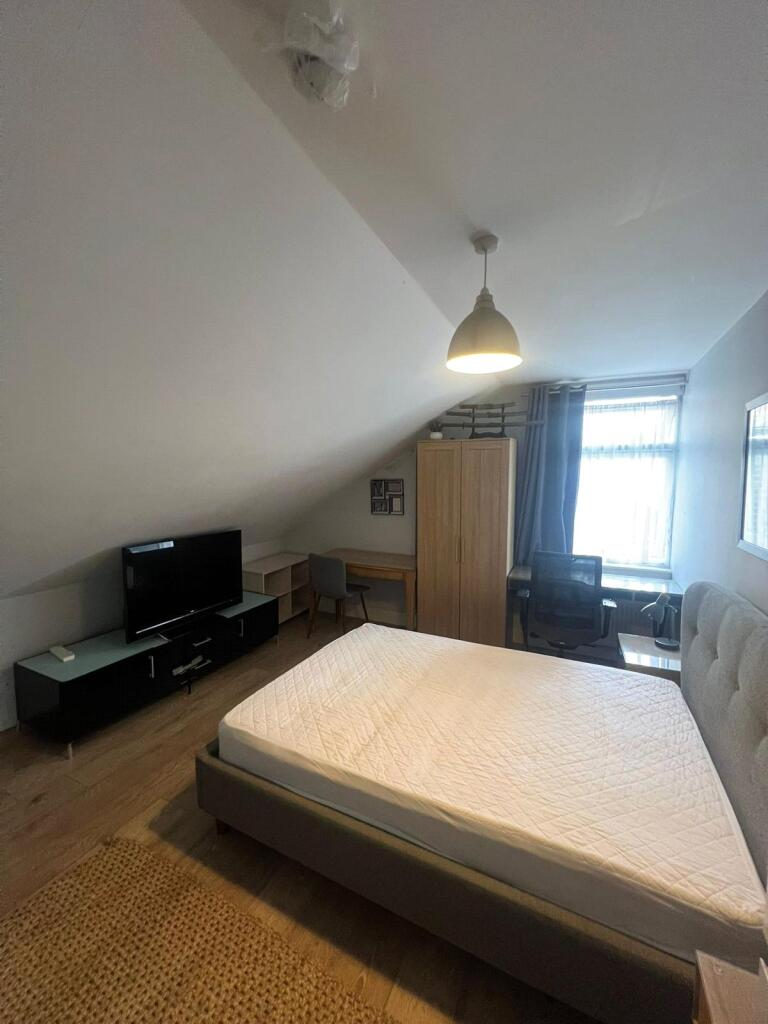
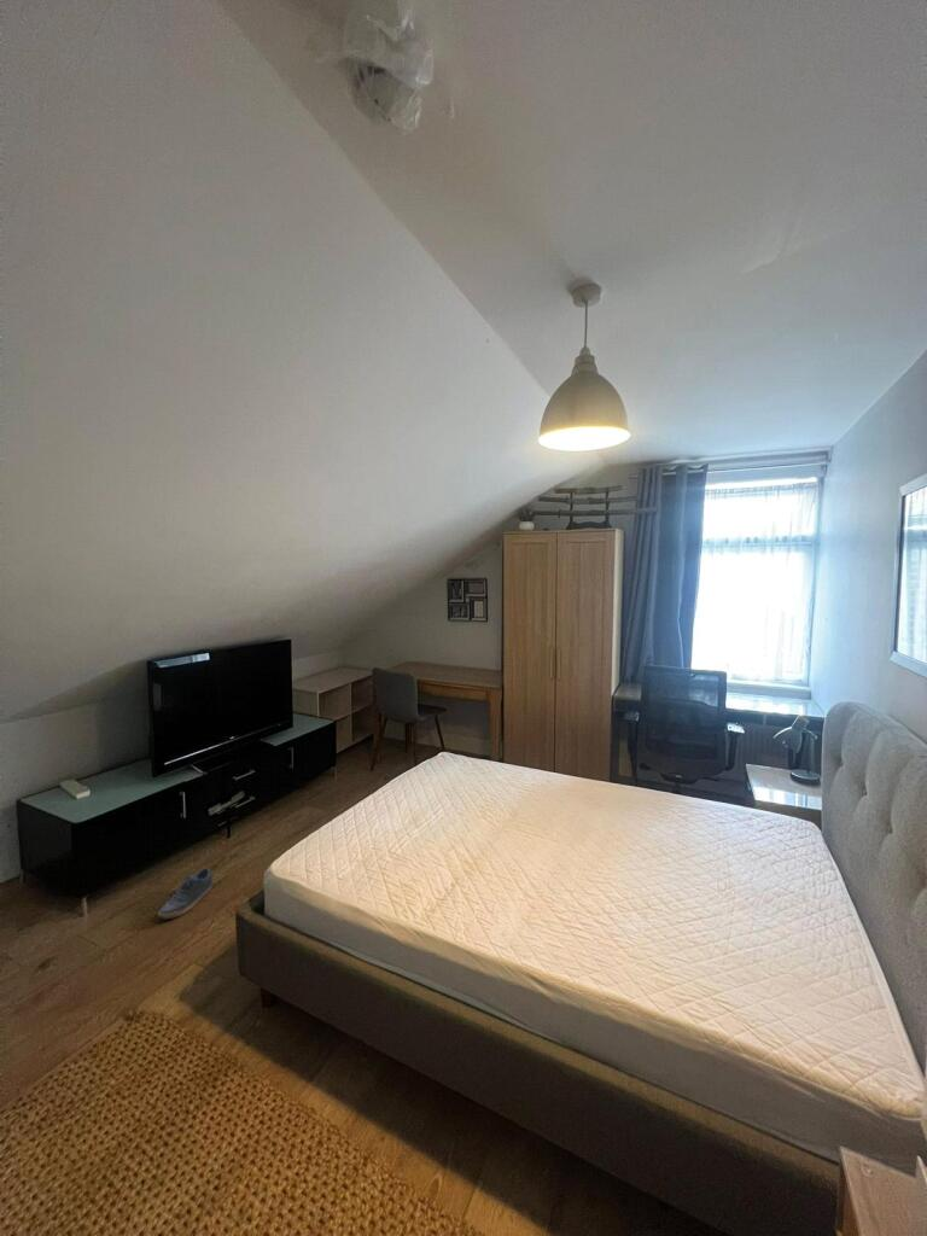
+ shoe (187, 892)
